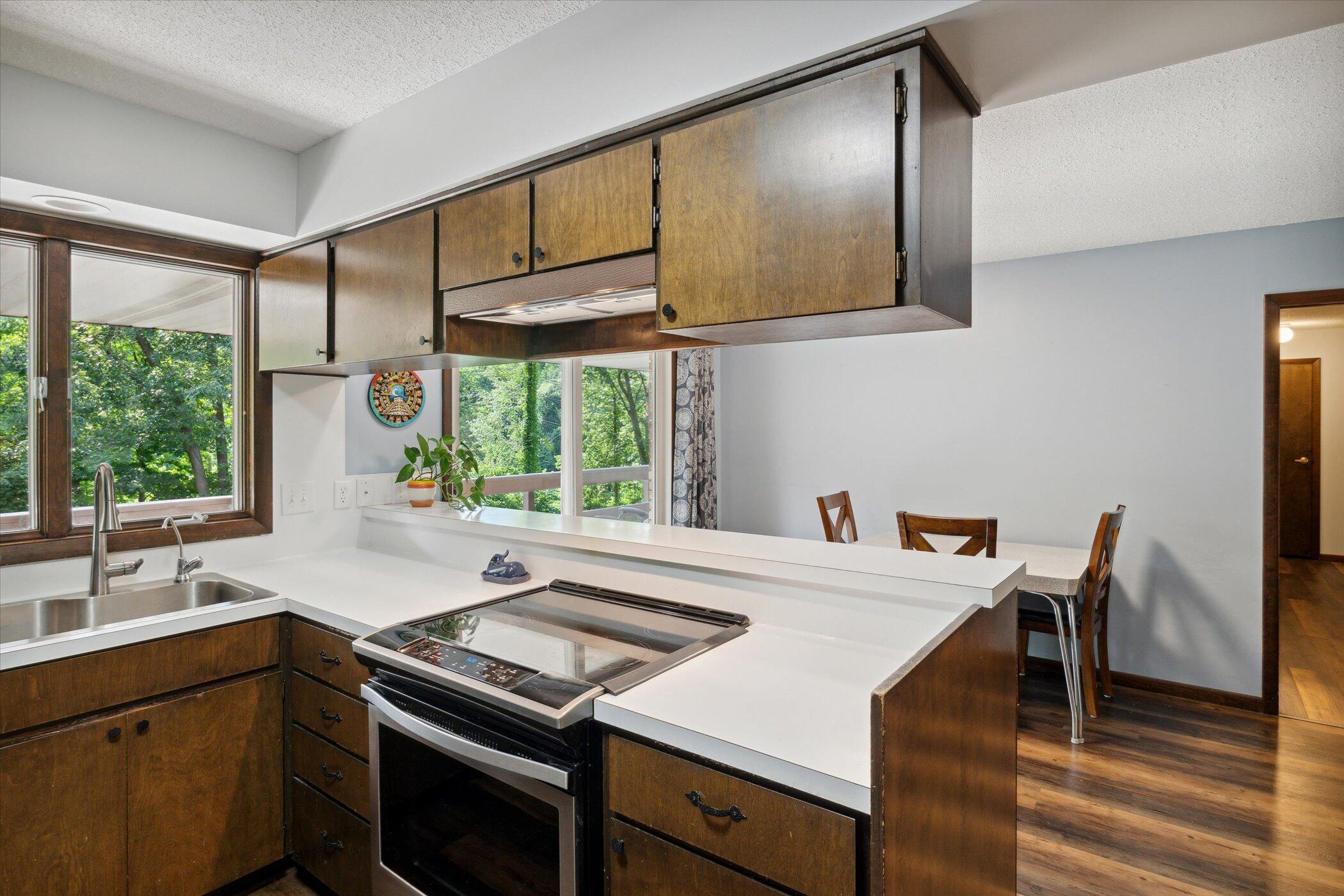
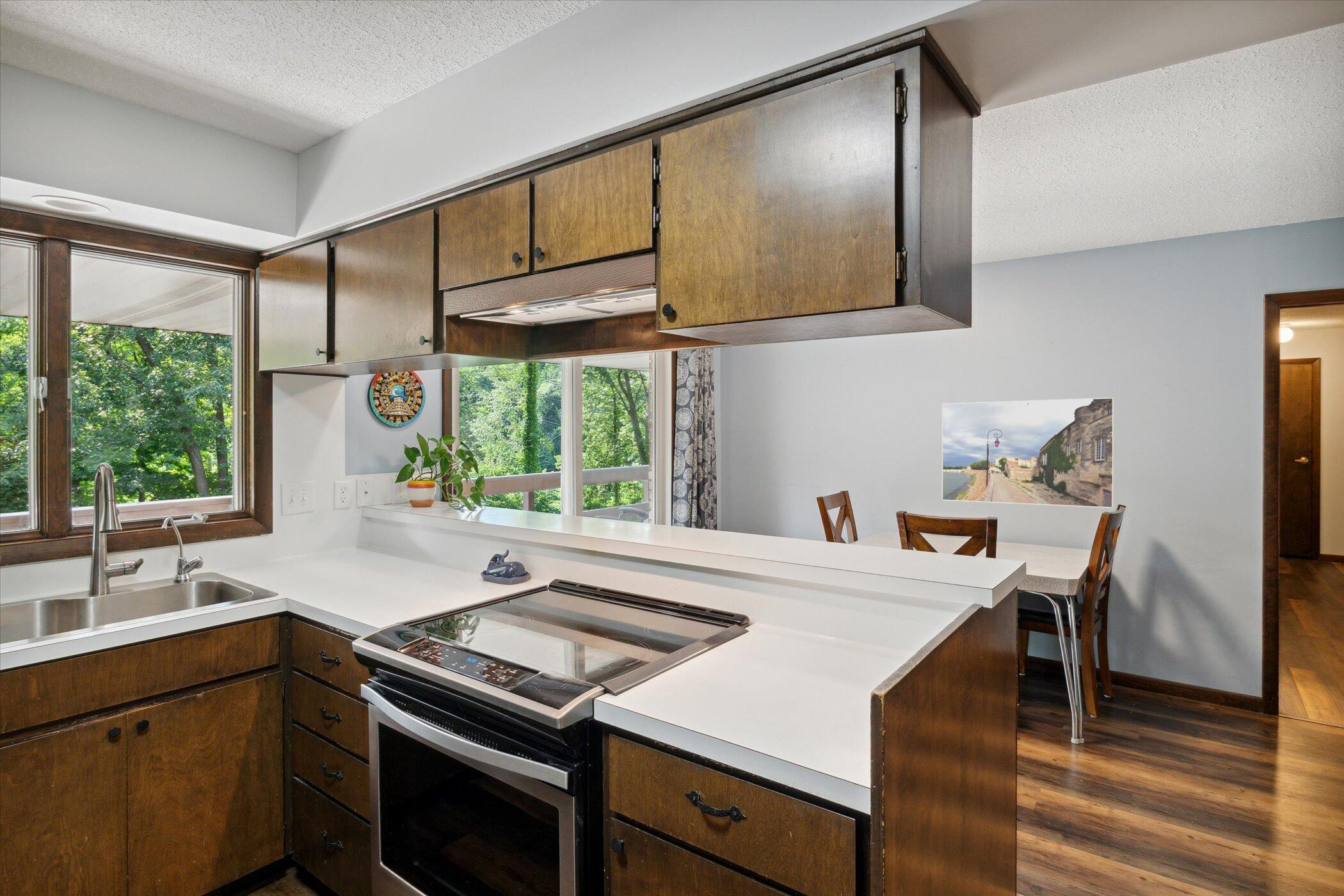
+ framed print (1022, 452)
